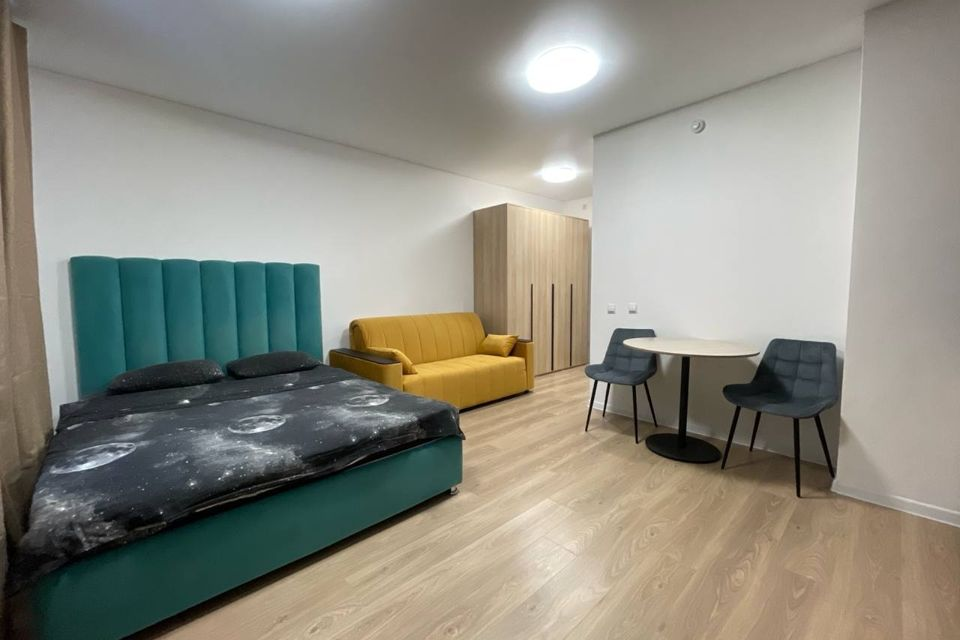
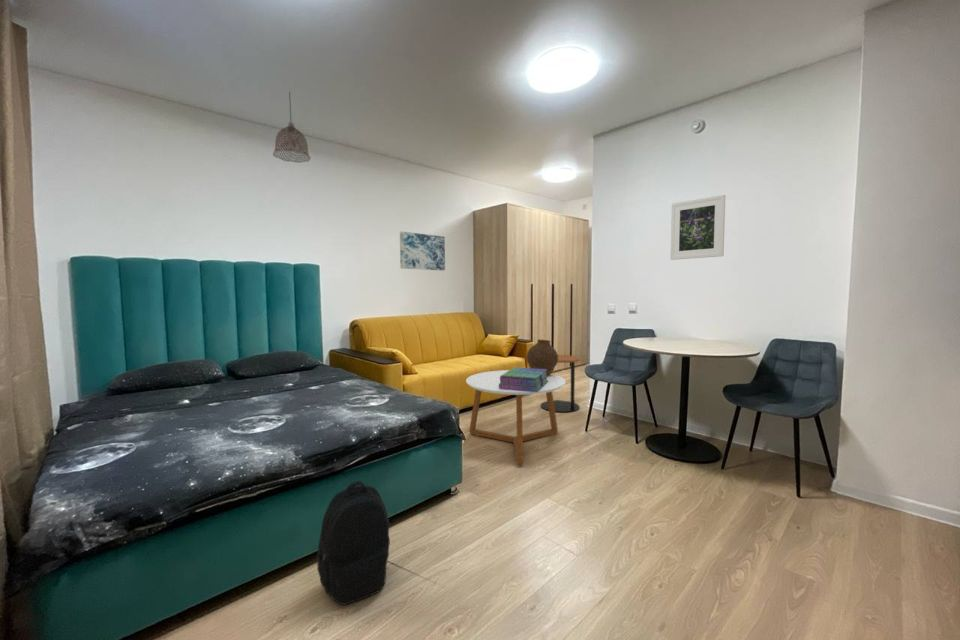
+ side table (571, 382)
+ pendant lamp (290, 124)
+ vase (540, 357)
+ coffee table (516, 411)
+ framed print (696, 228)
+ wall art (423, 251)
+ backpack (355, 534)
+ stack of books (524, 378)
